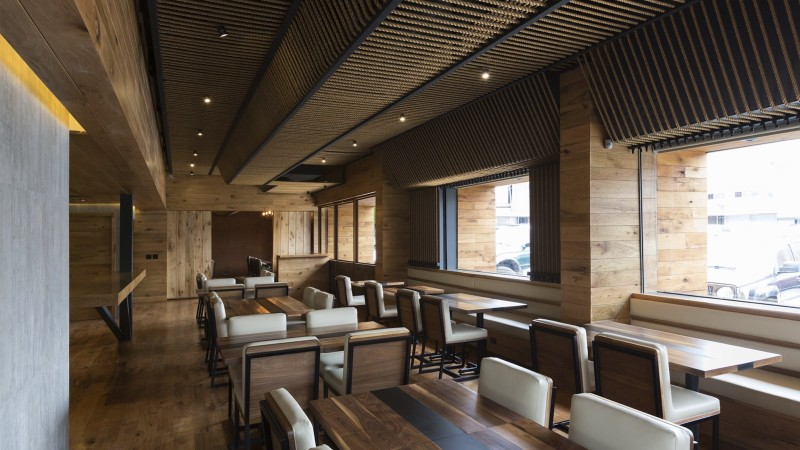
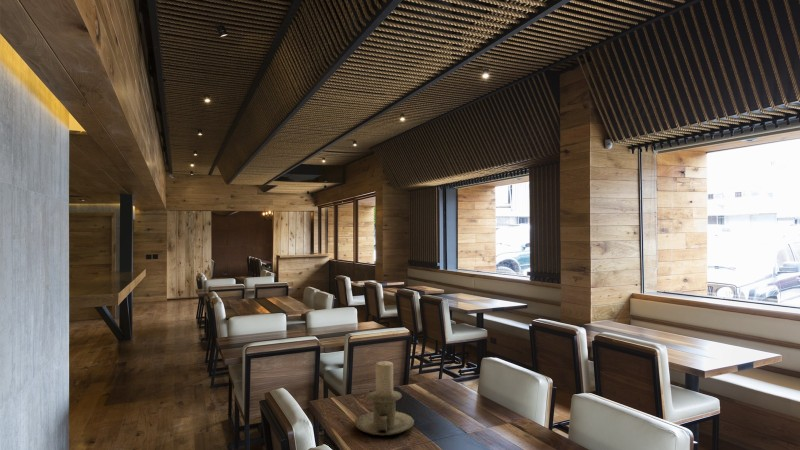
+ candle holder (384, 394)
